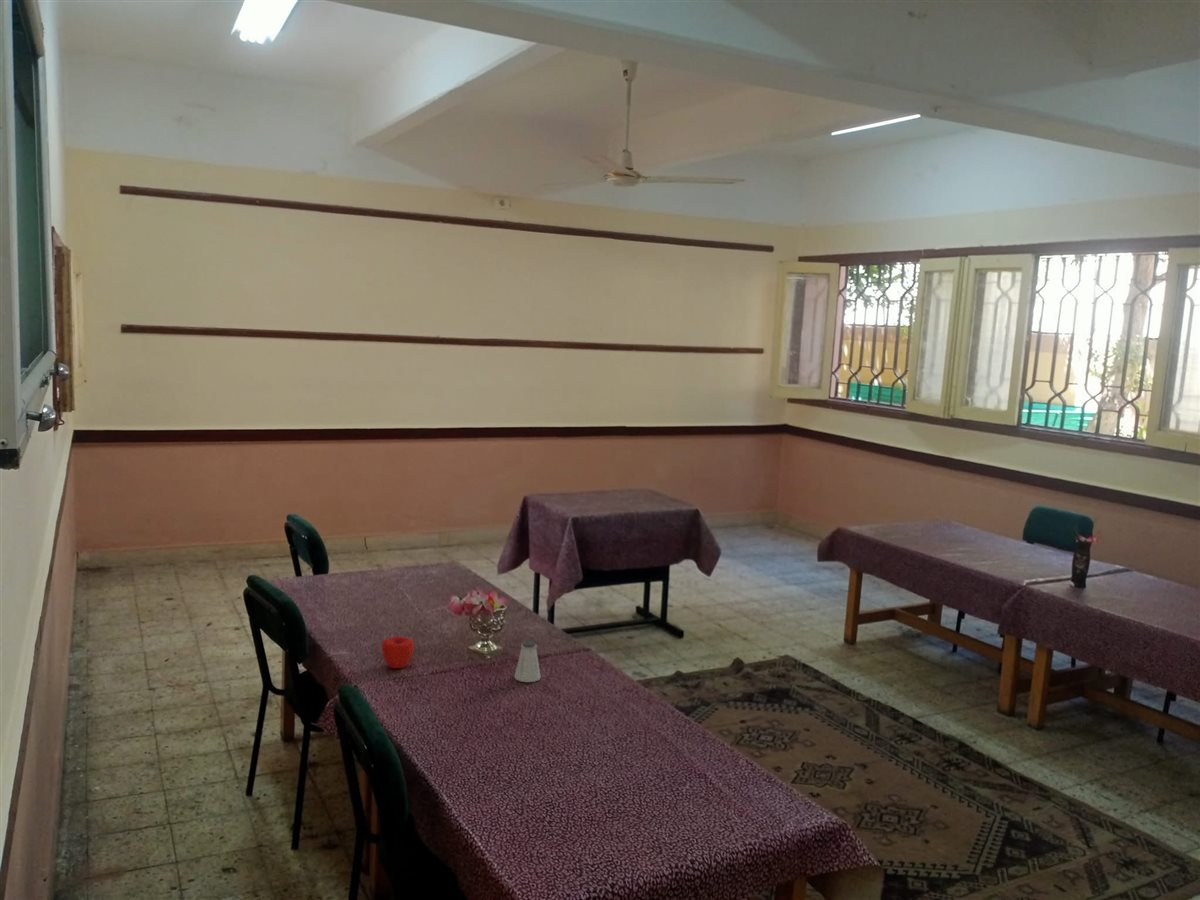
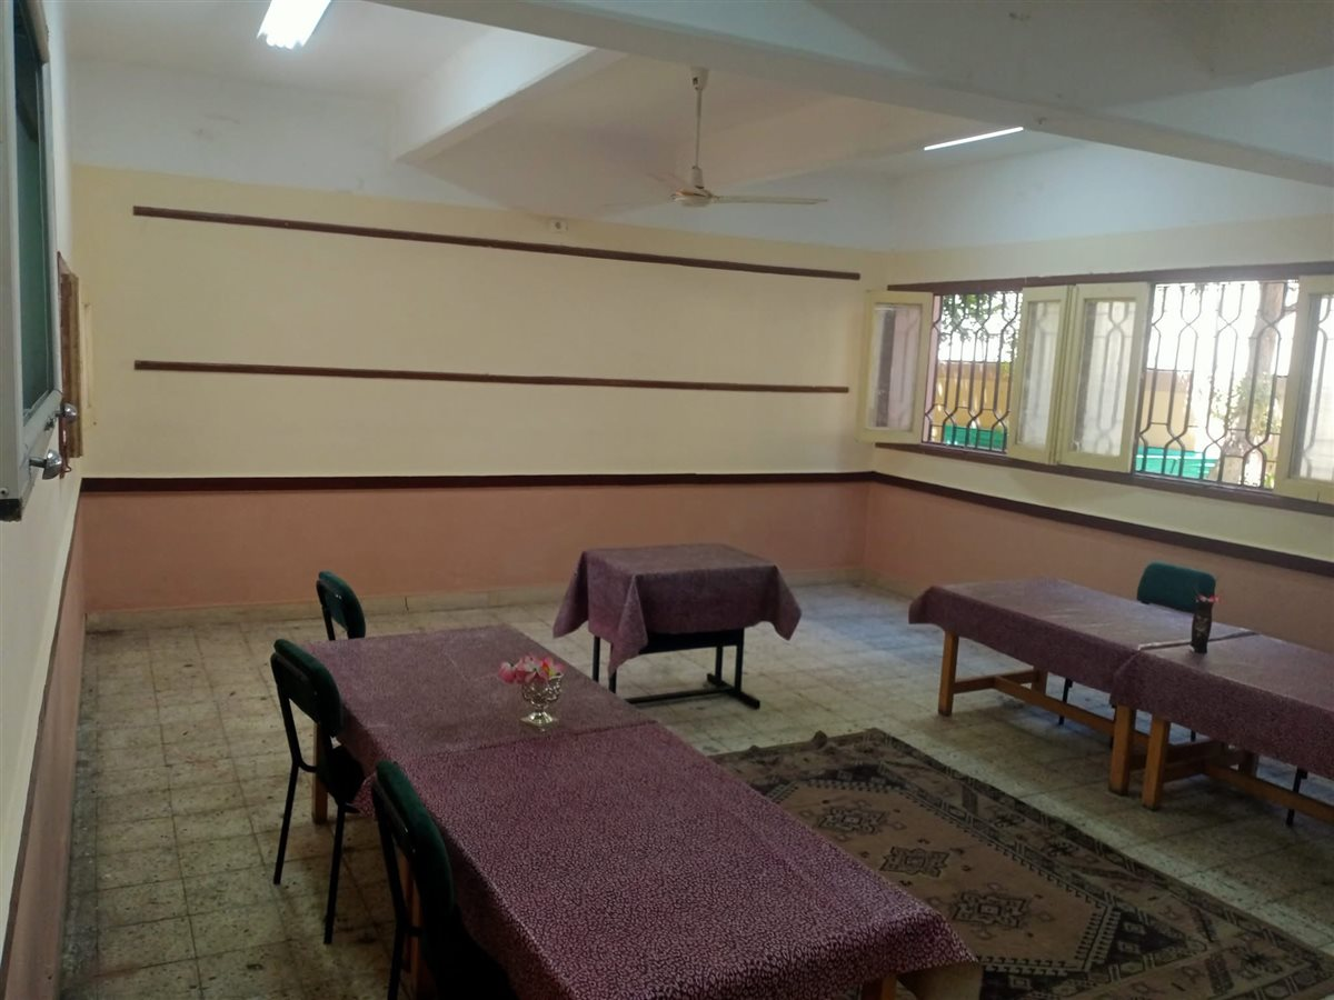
- apple (397, 652)
- saltshaker (528, 660)
